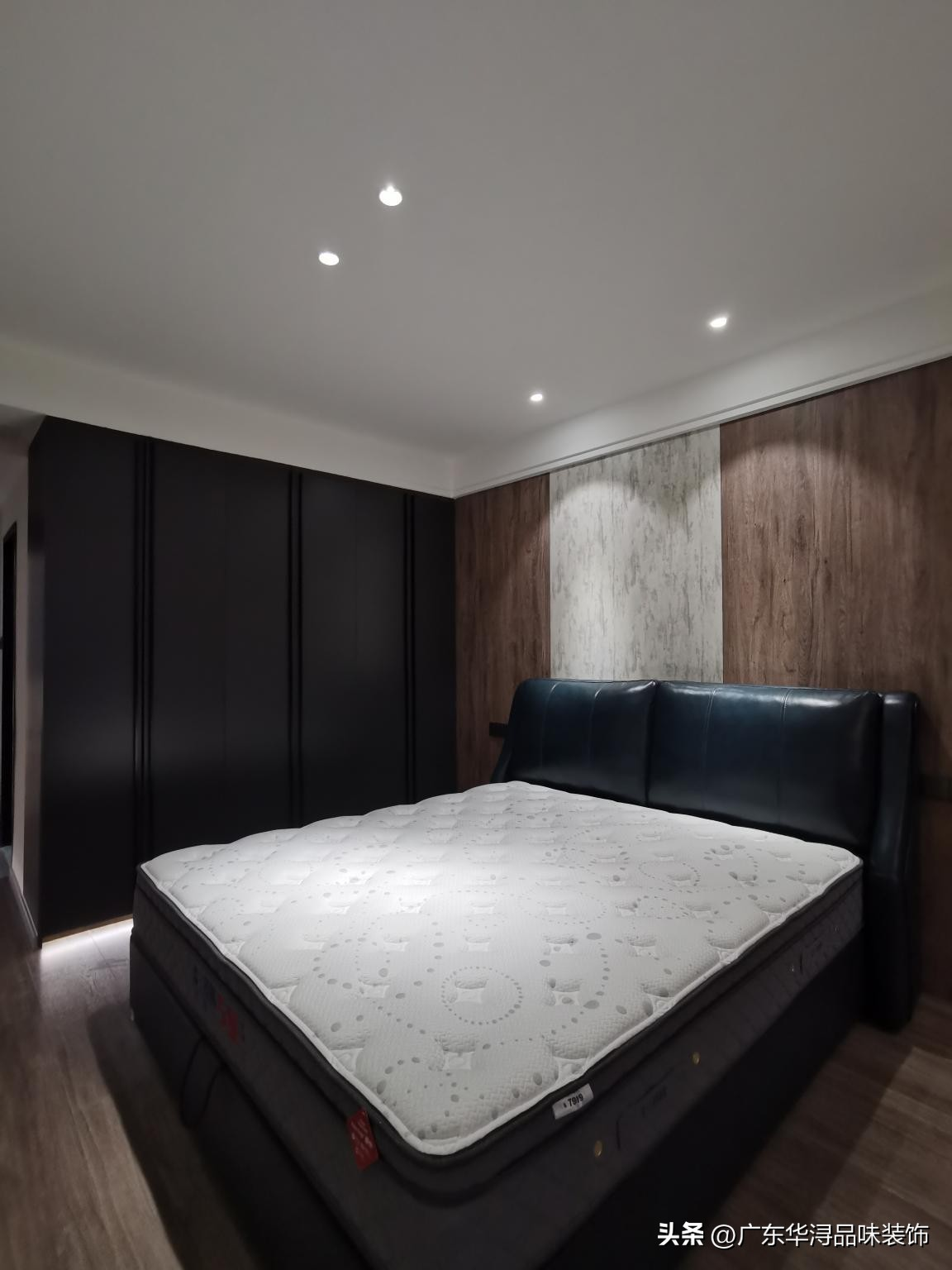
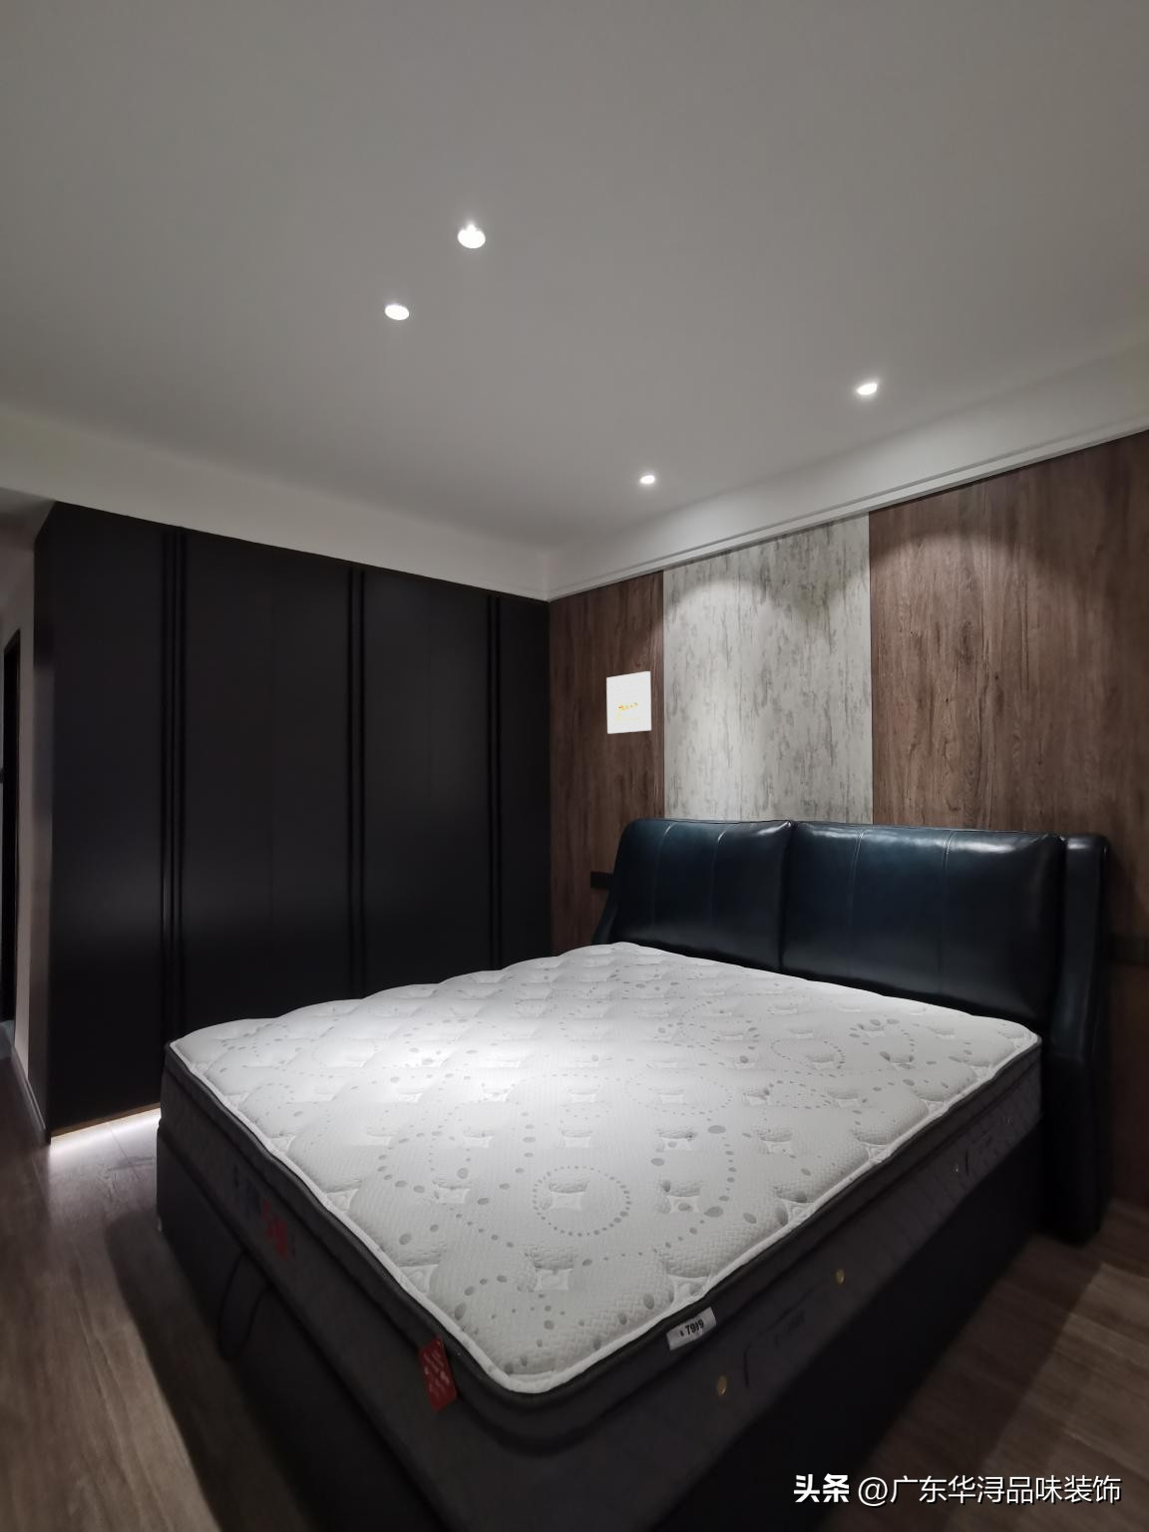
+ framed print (629, 703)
